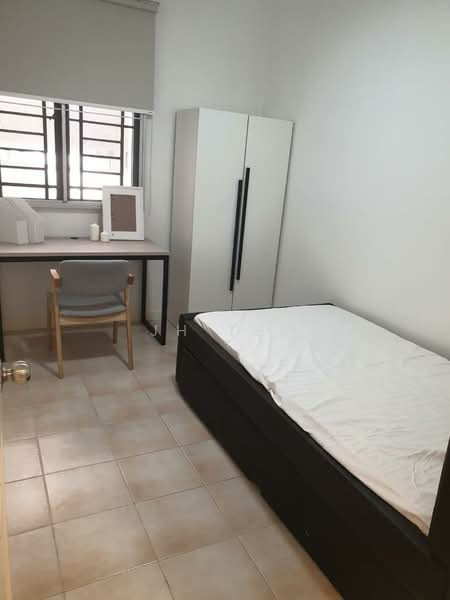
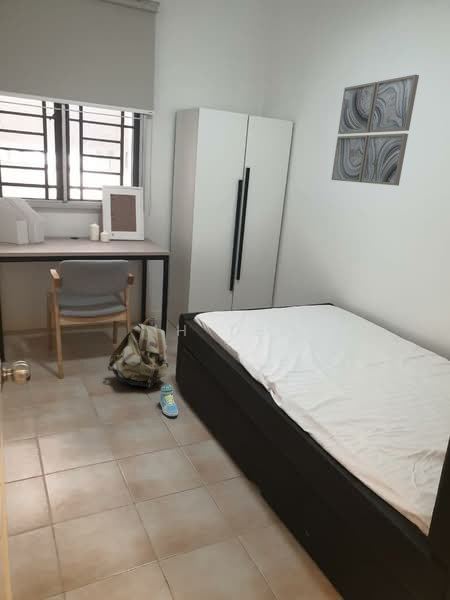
+ sneaker (168, 398)
+ backpack (138, 351)
+ wall art (370, 132)
